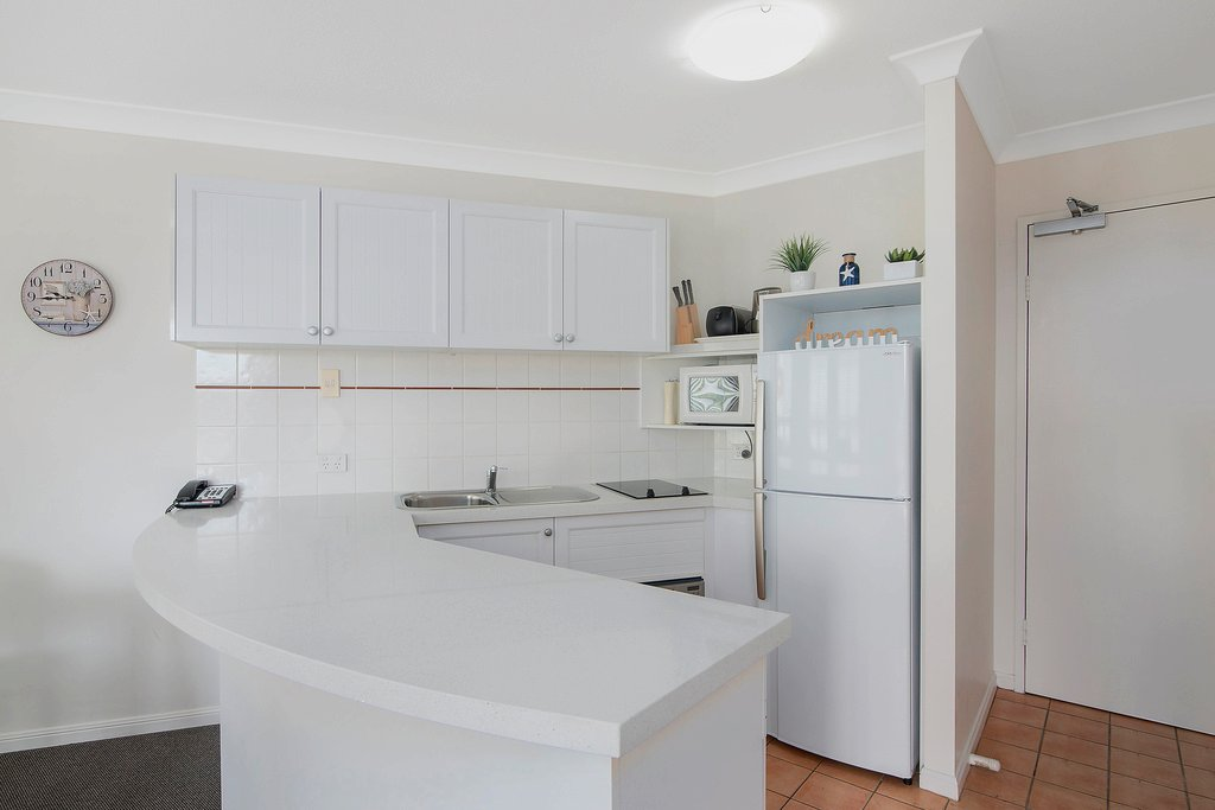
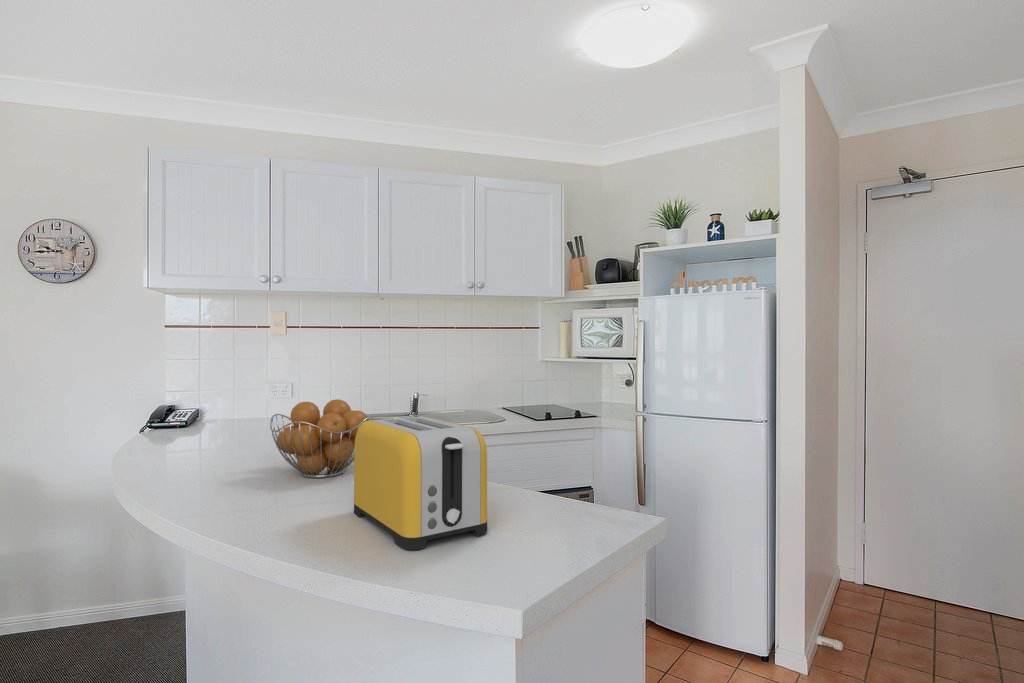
+ toaster (419, 473)
+ fruit basket (322, 436)
